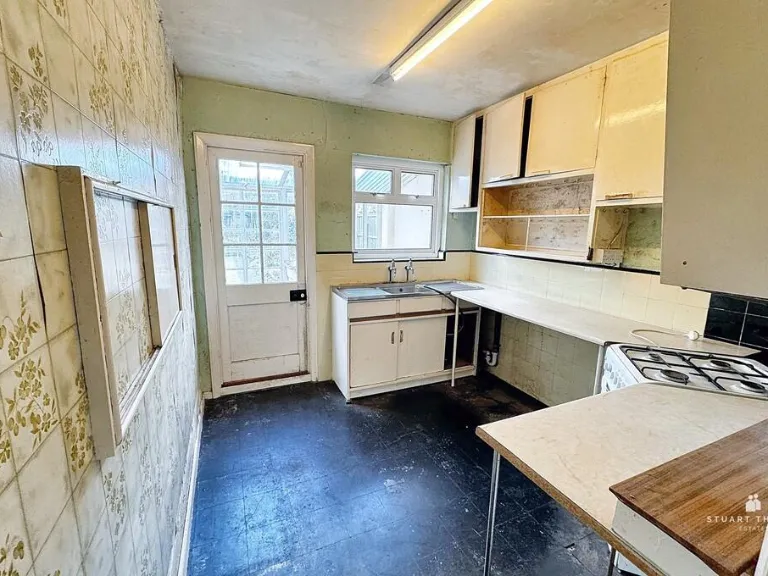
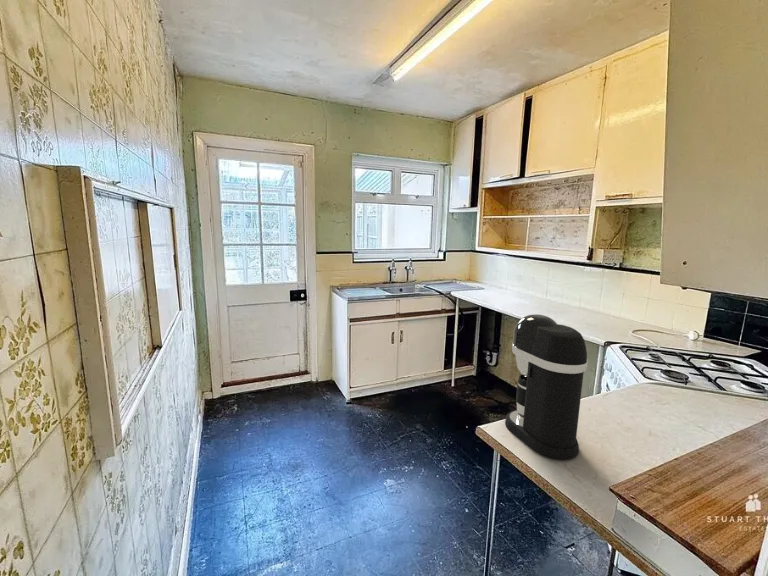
+ coffee maker (544, 378)
